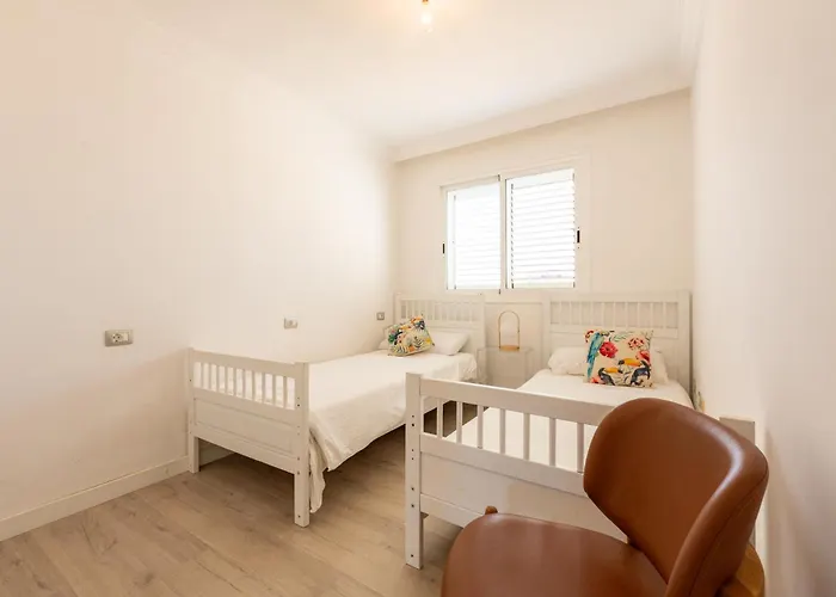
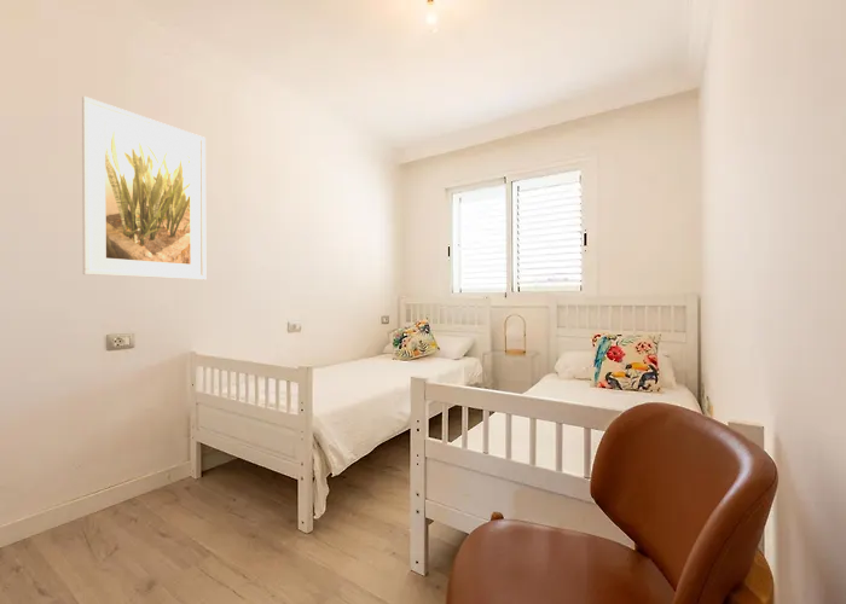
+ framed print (150, 198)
